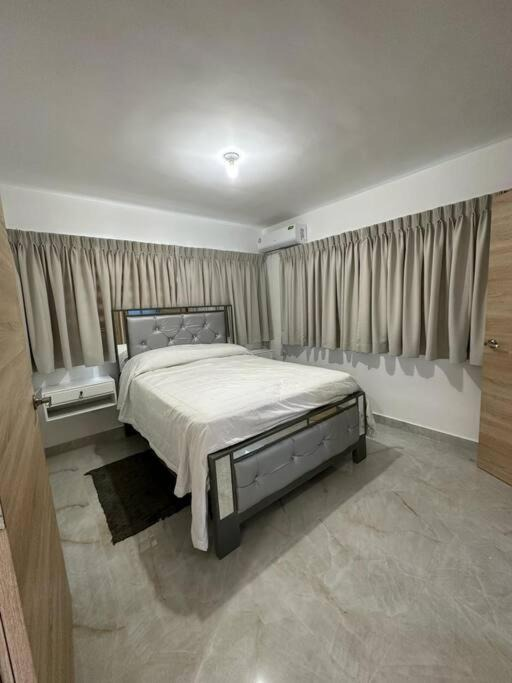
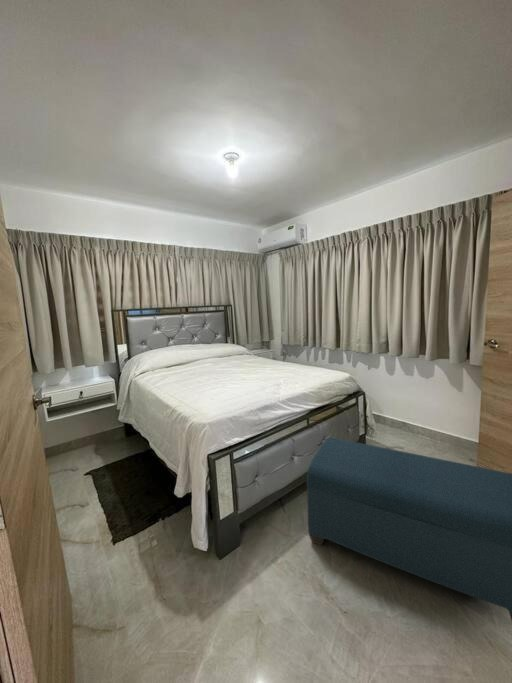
+ bench (405, 508)
